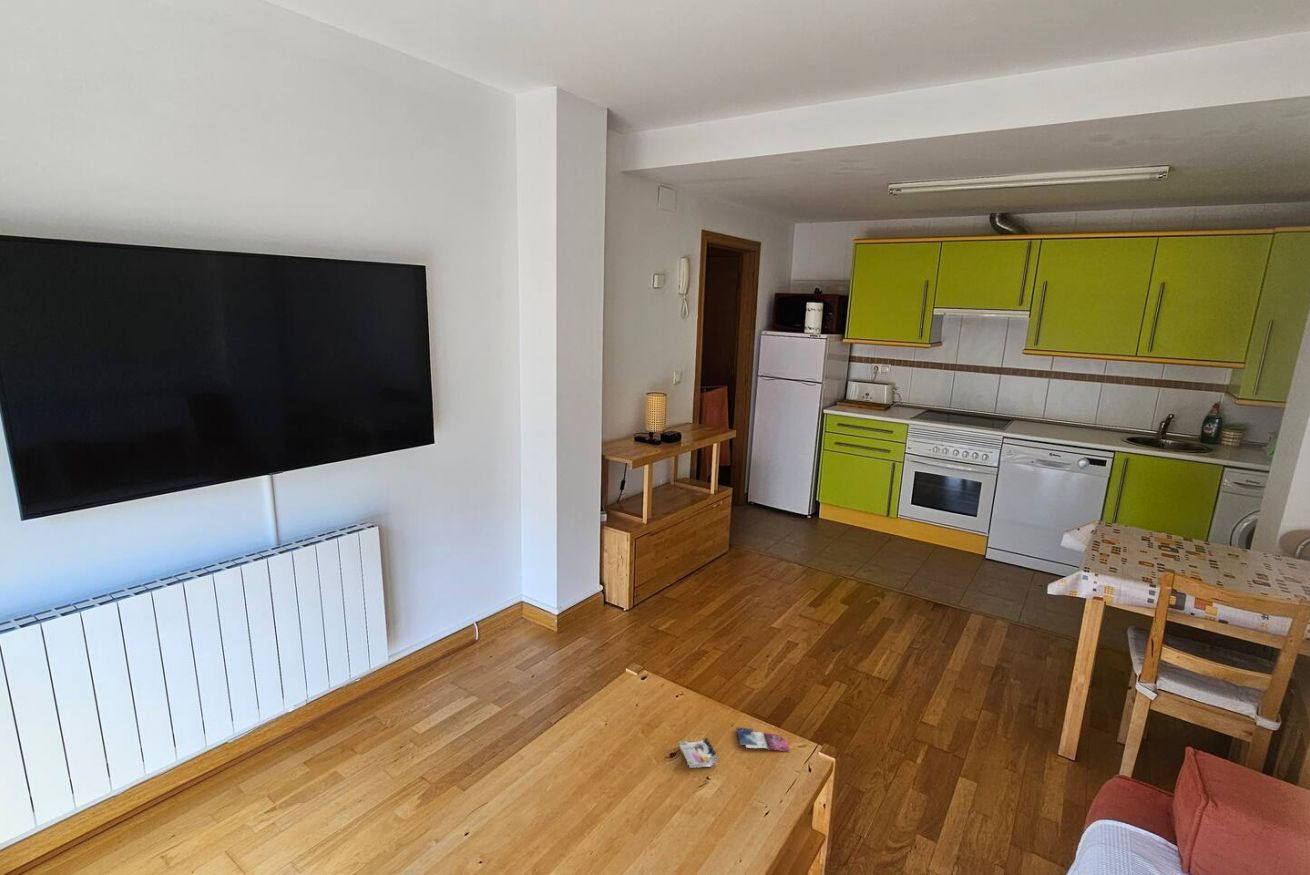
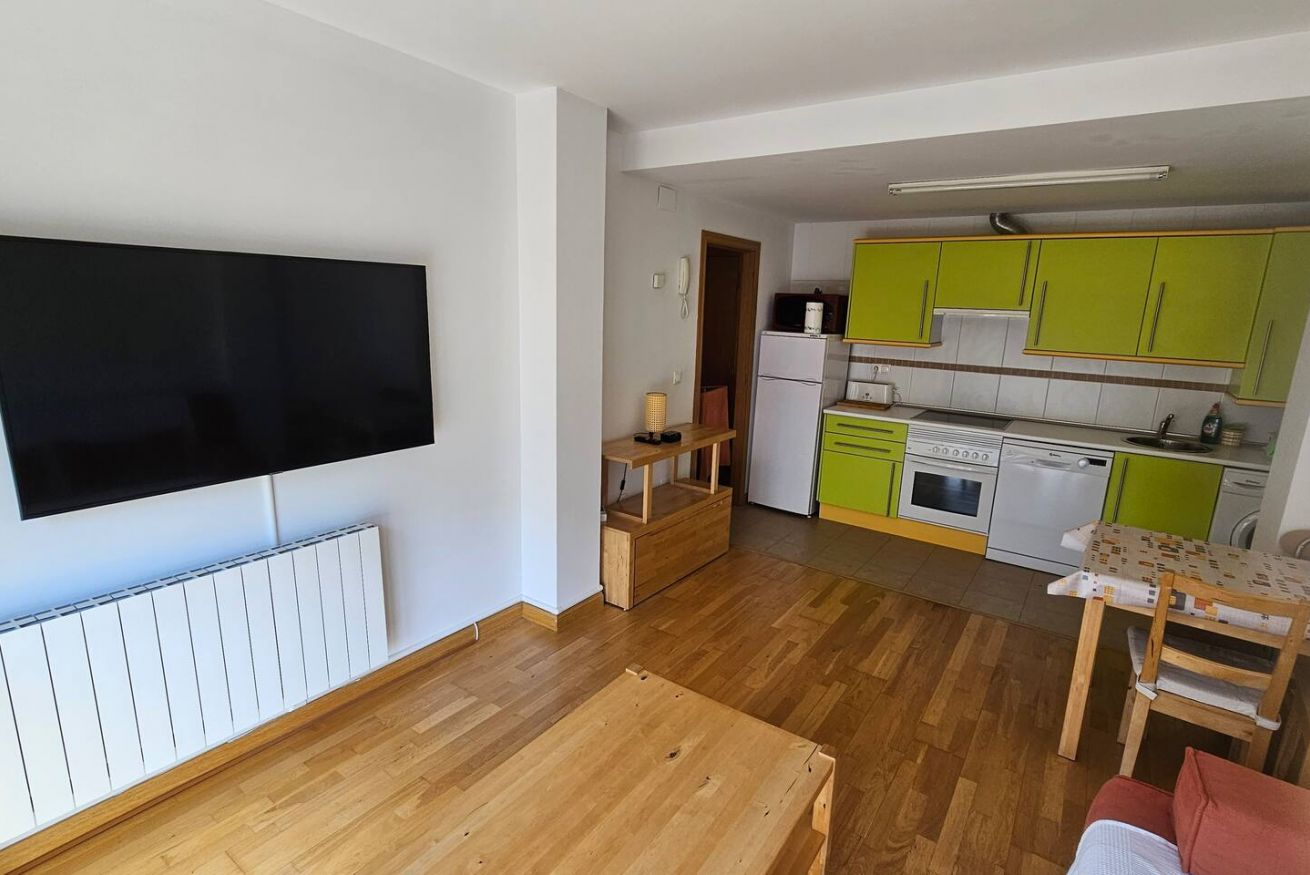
- magazine (739, 740)
